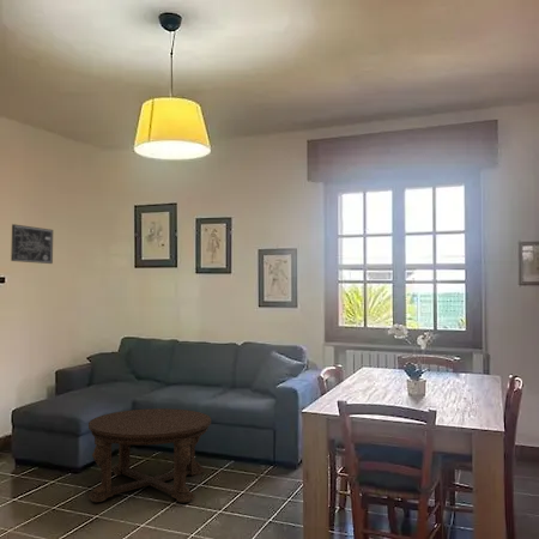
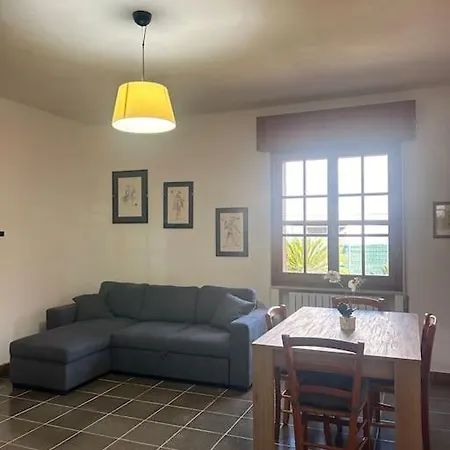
- wall art (32, 244)
- coffee table (150, 443)
